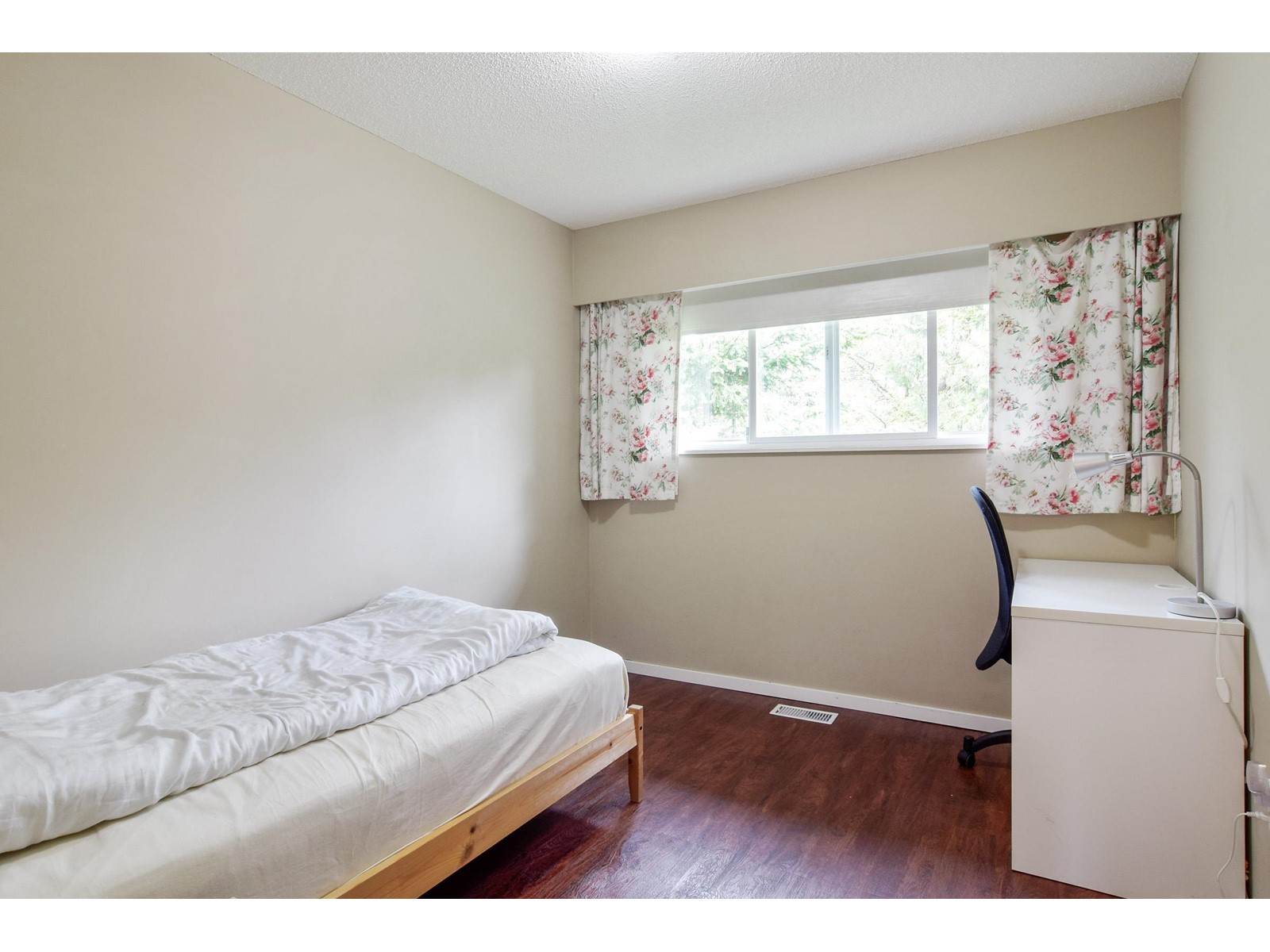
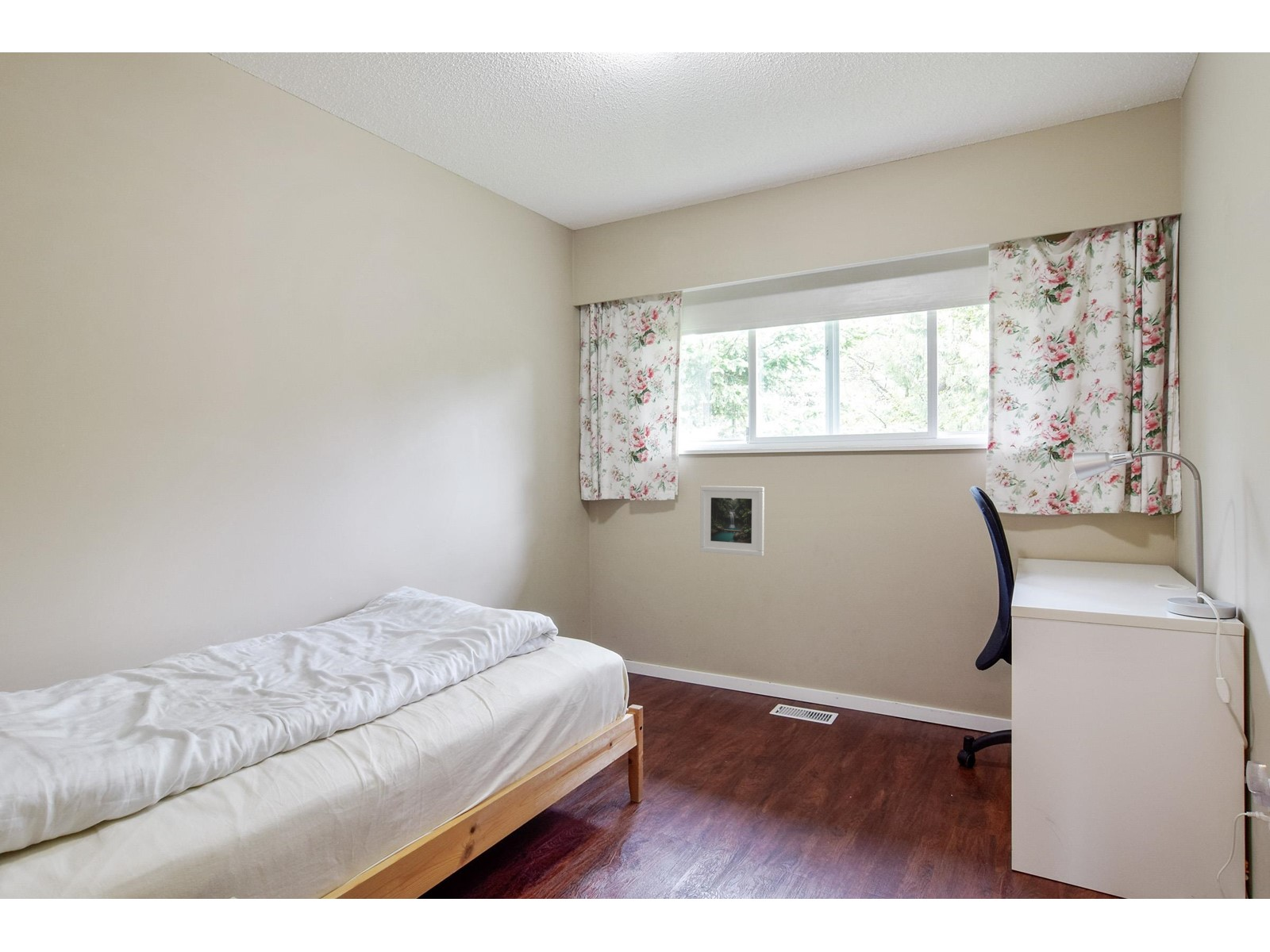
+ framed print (731, 520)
